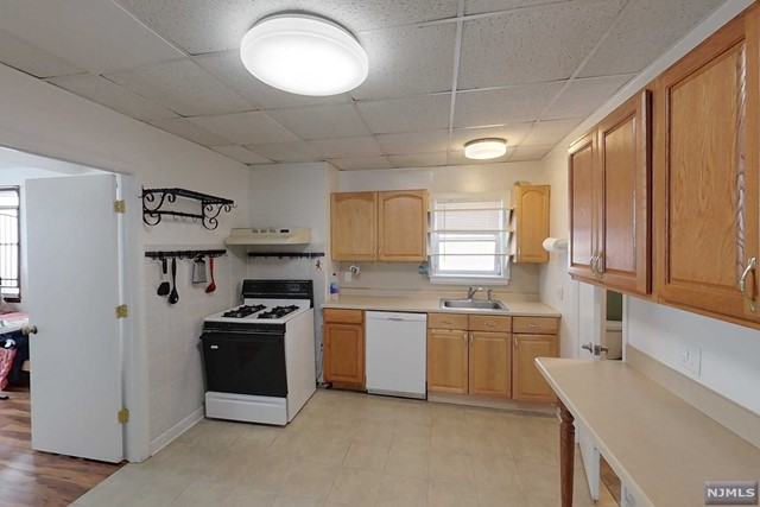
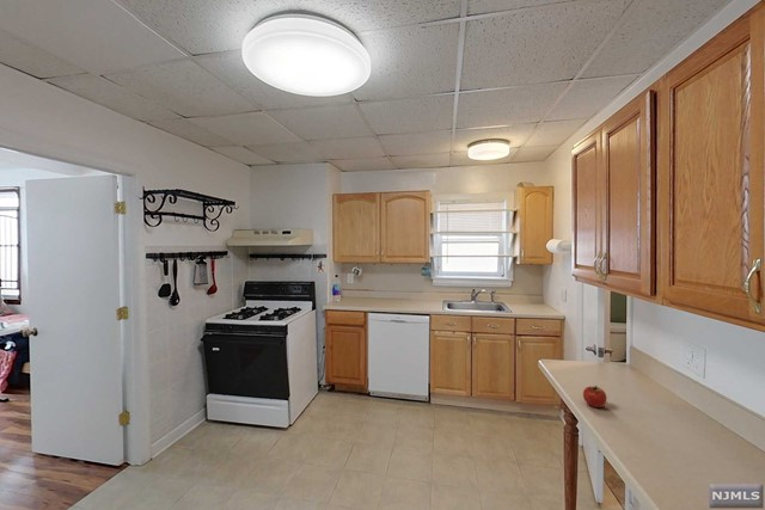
+ fruit (594, 395)
